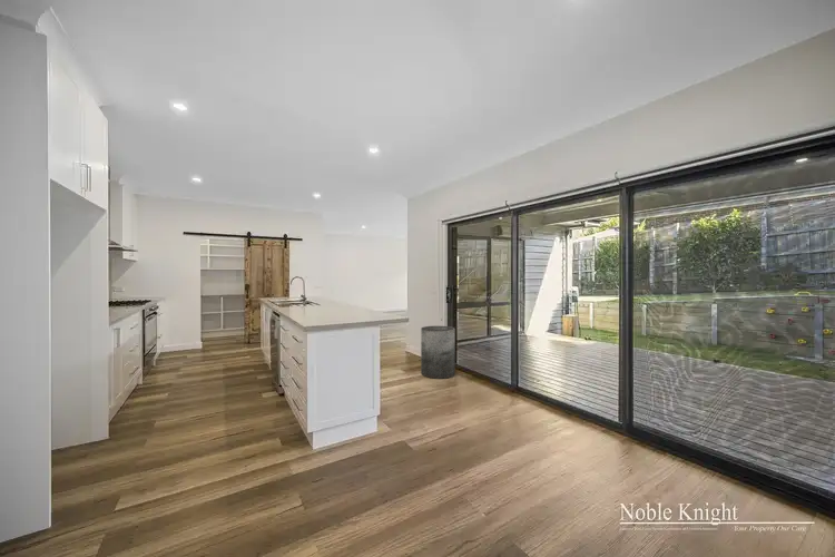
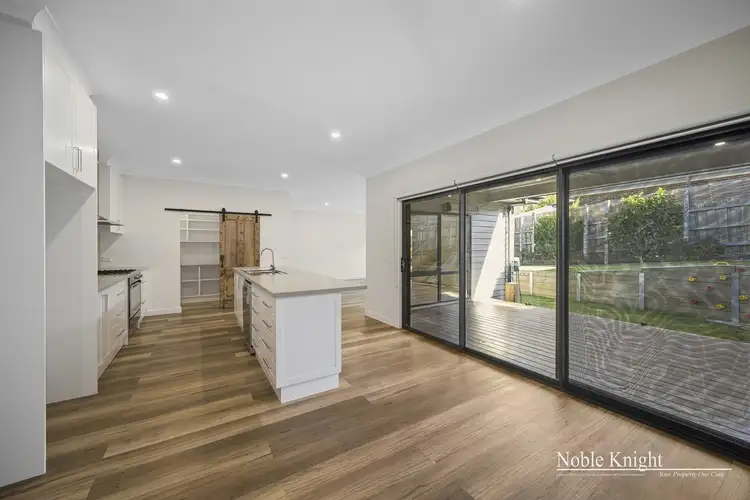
- trash can (438, 350)
